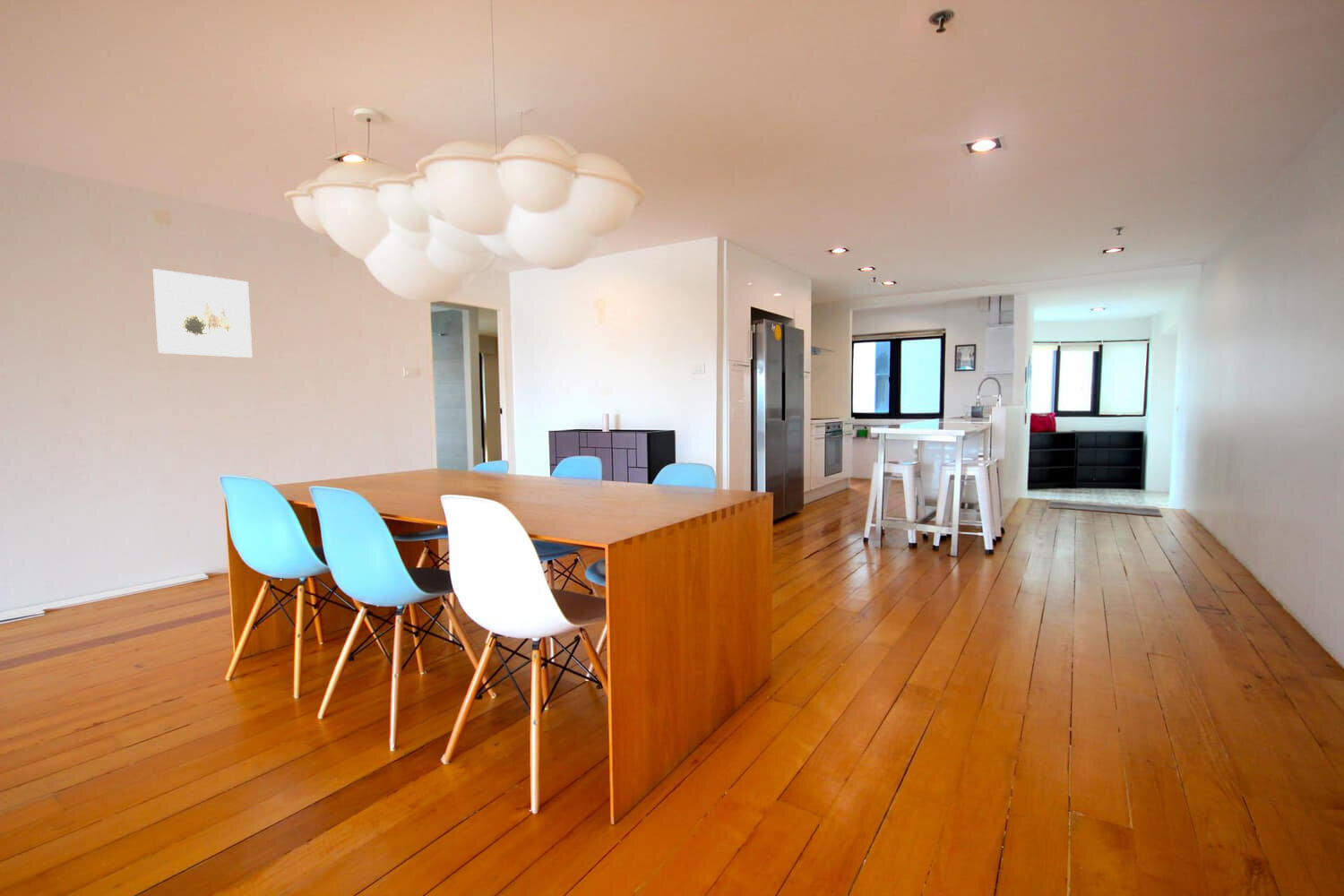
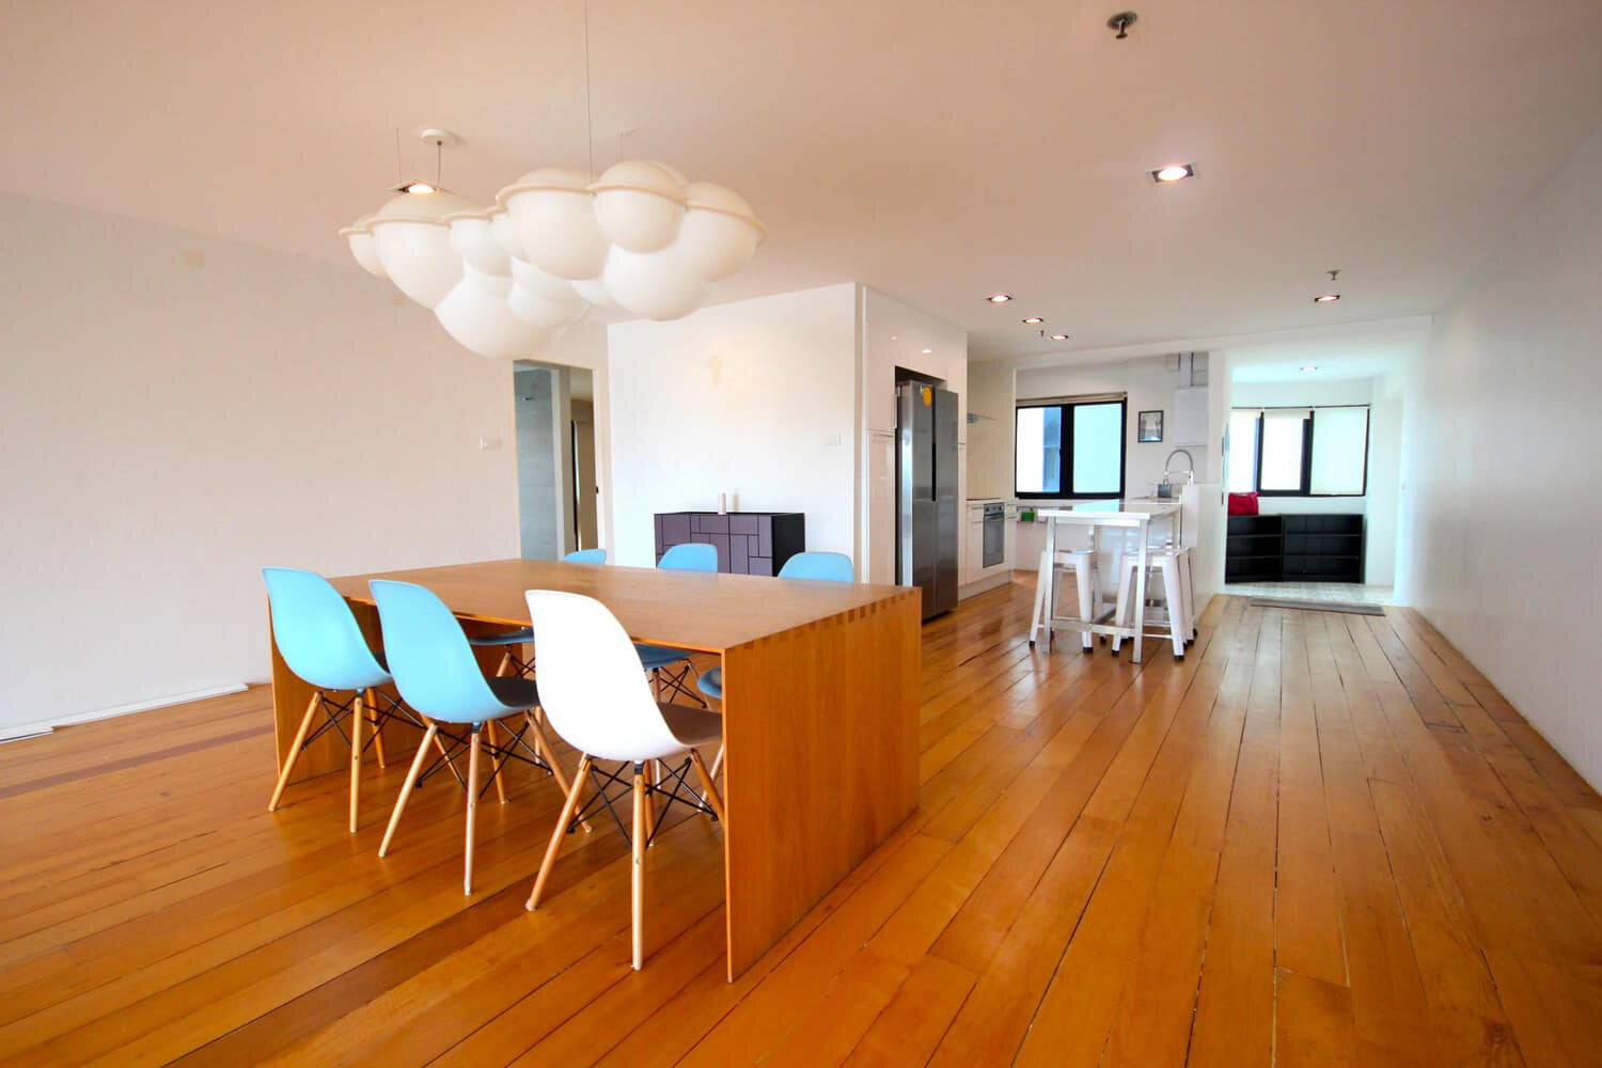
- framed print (205, 315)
